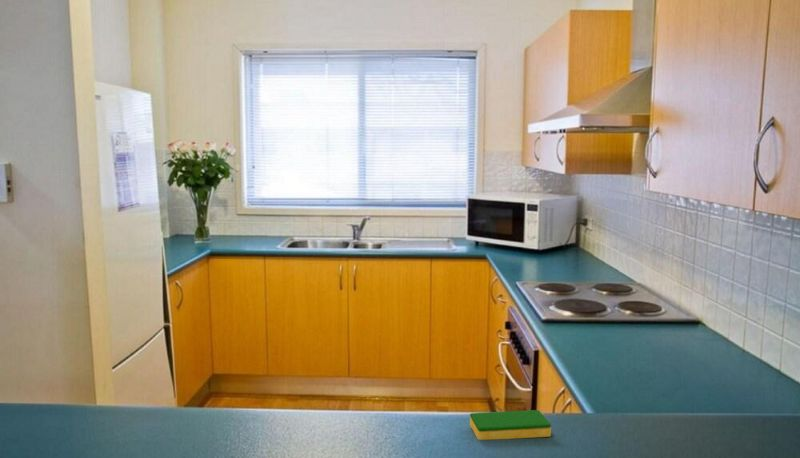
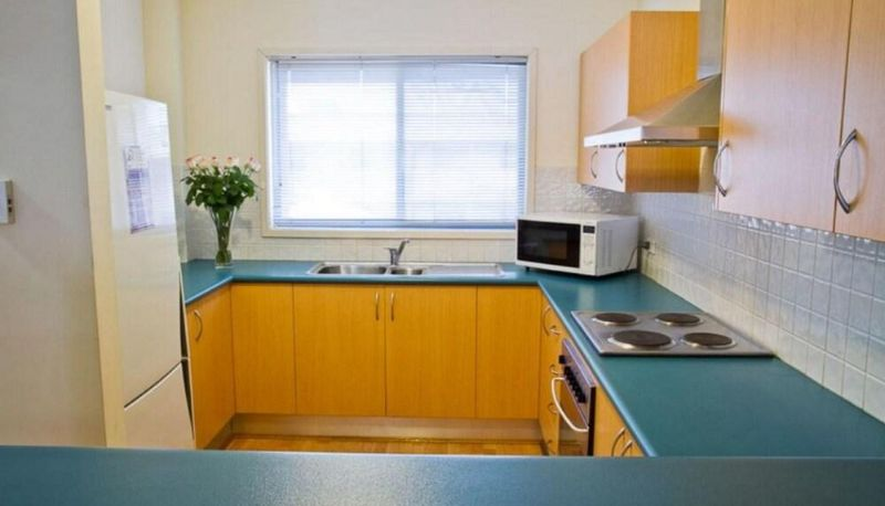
- dish sponge (509, 424)
